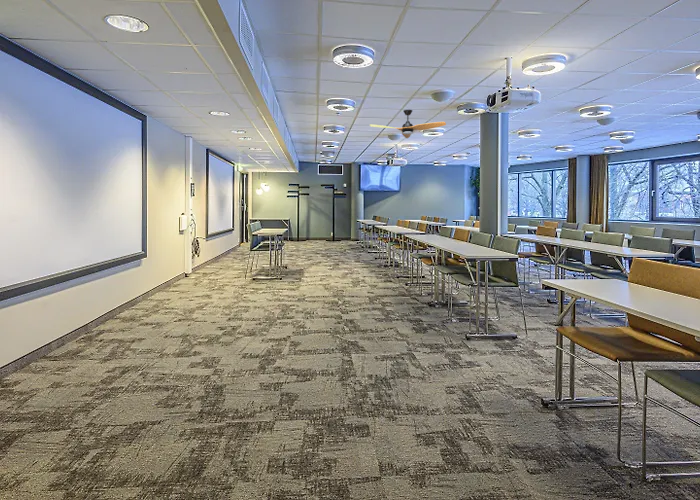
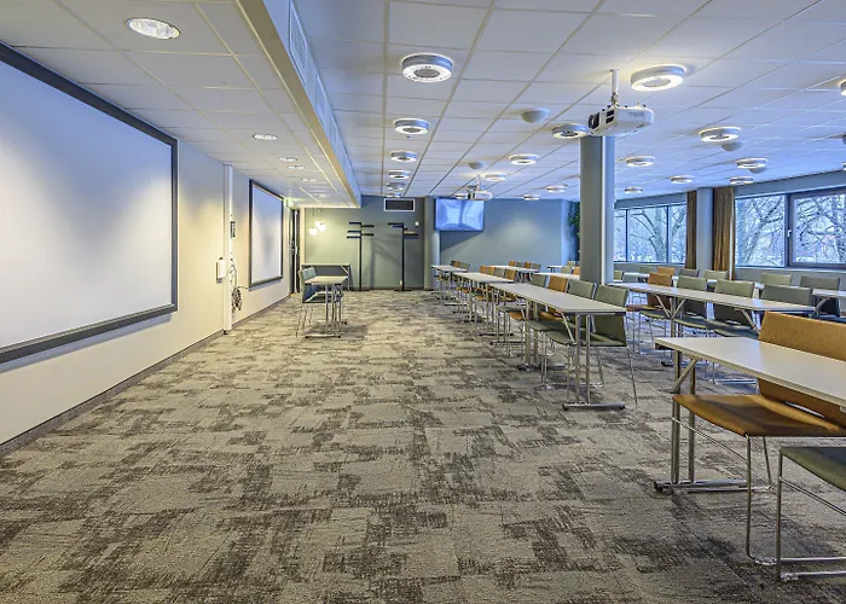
- electric fan (407, 124)
